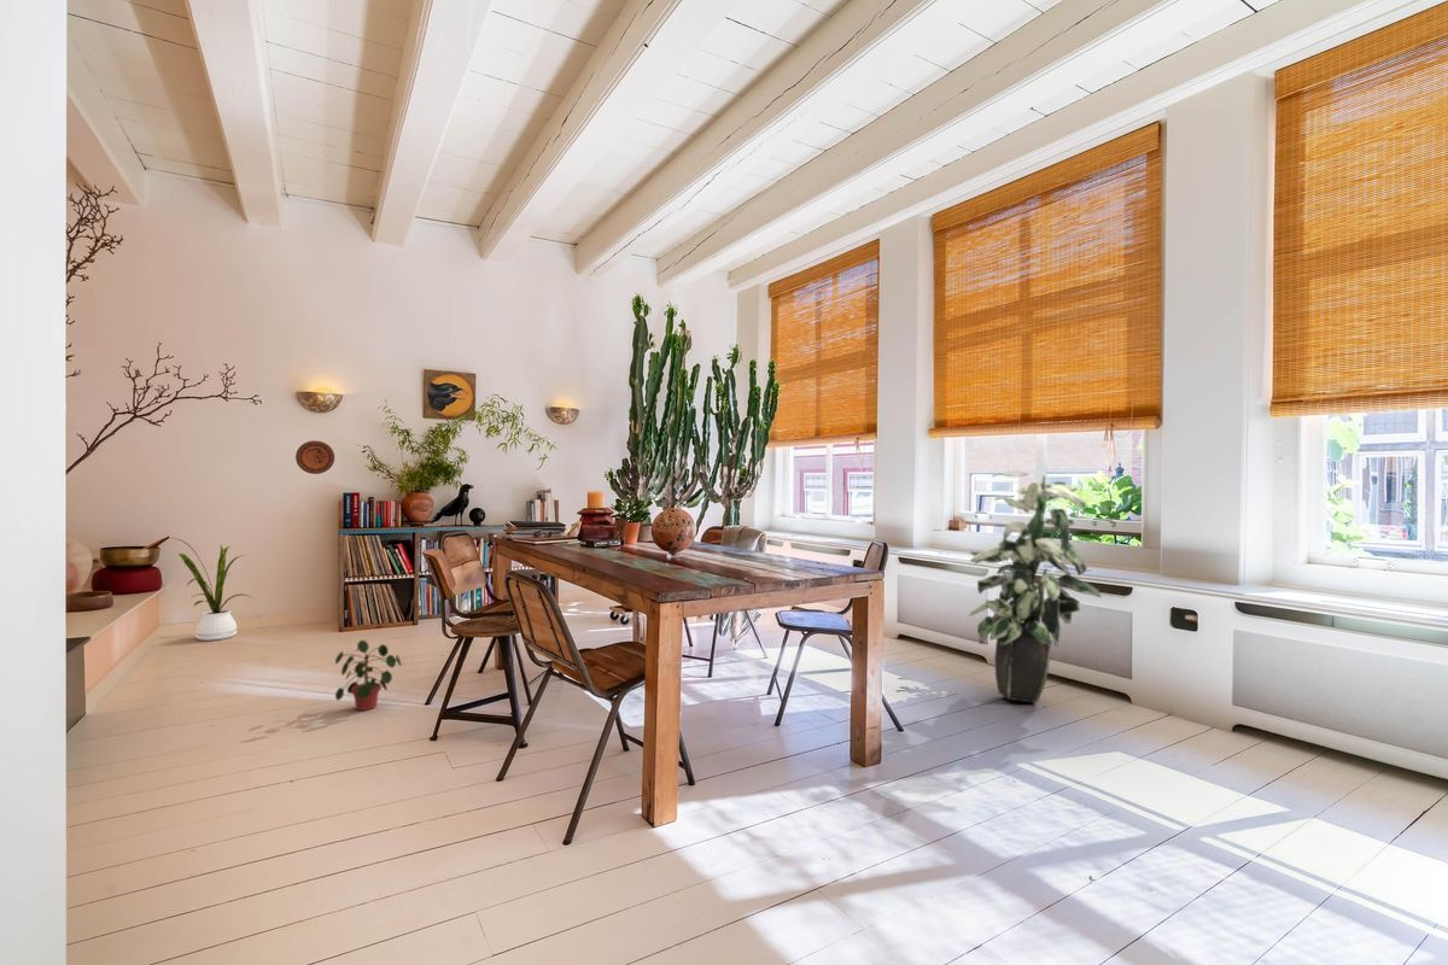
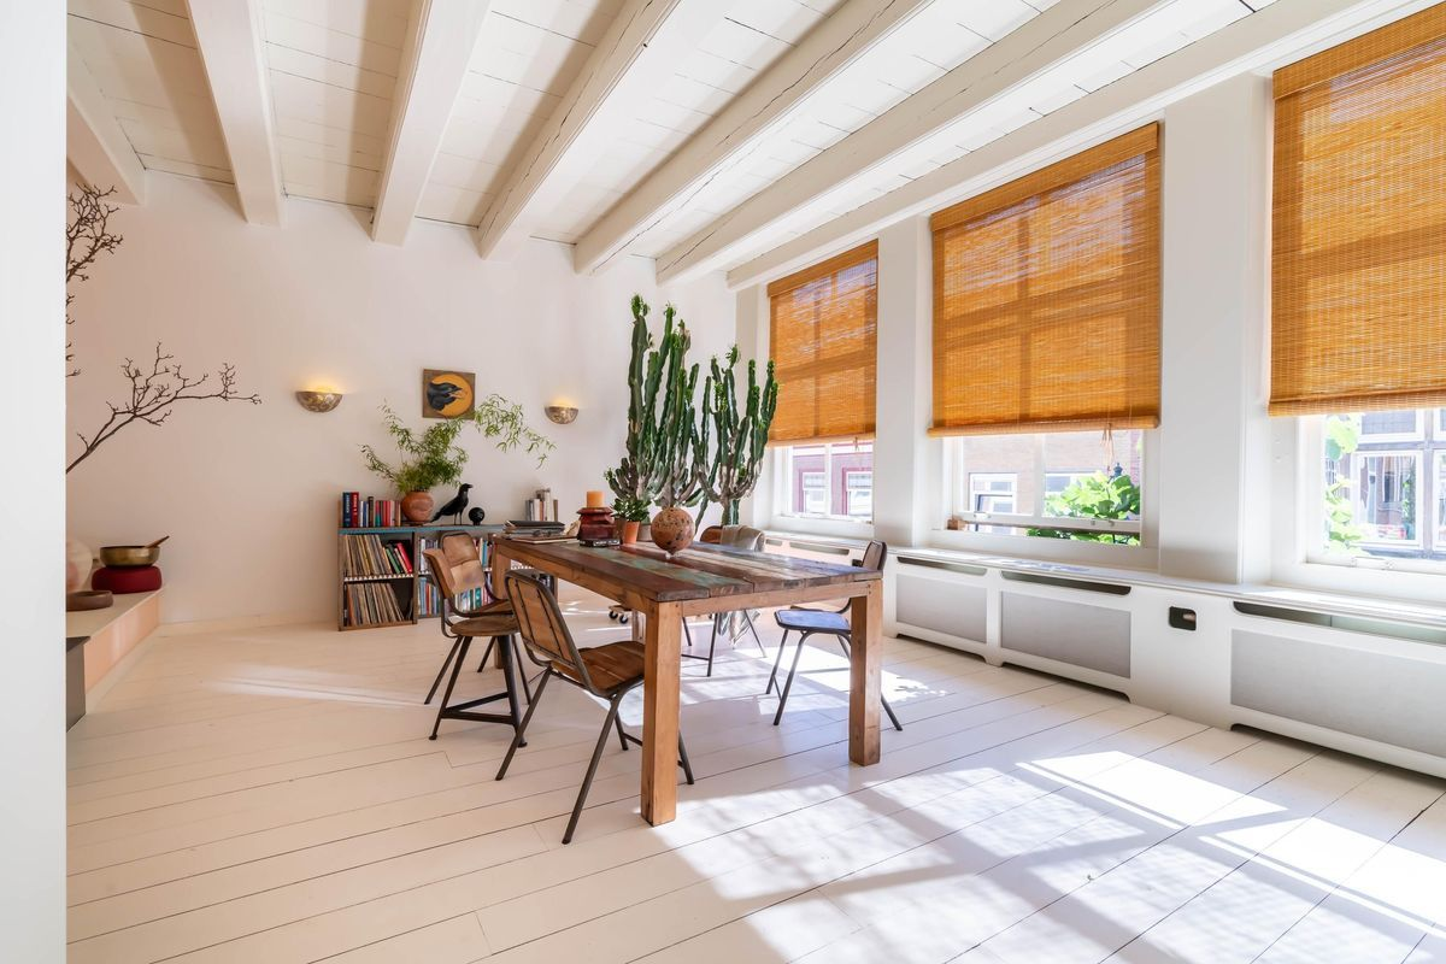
- potted plant (367, 672)
- indoor plant (1024, 584)
- house plant (210, 584)
- decorative plate (315, 457)
